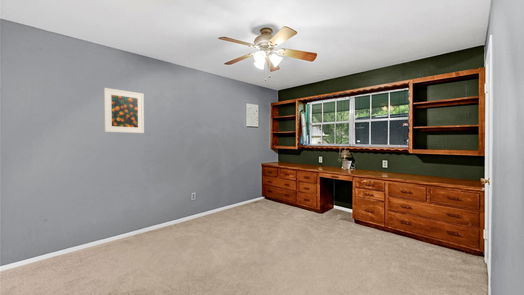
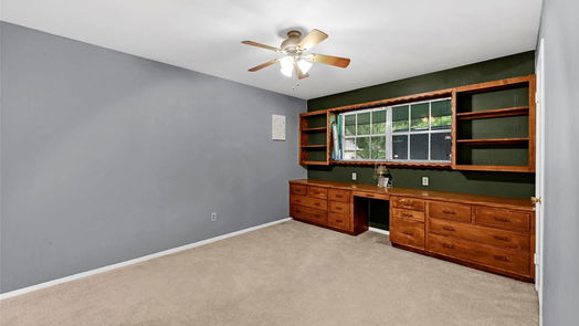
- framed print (125, 111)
